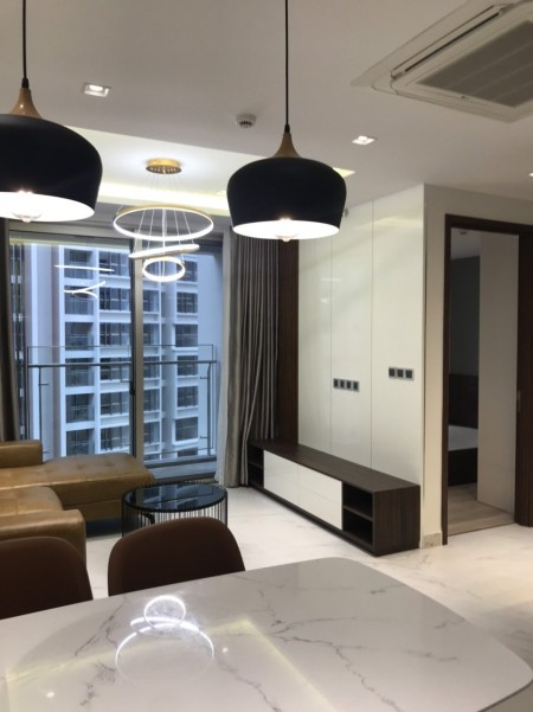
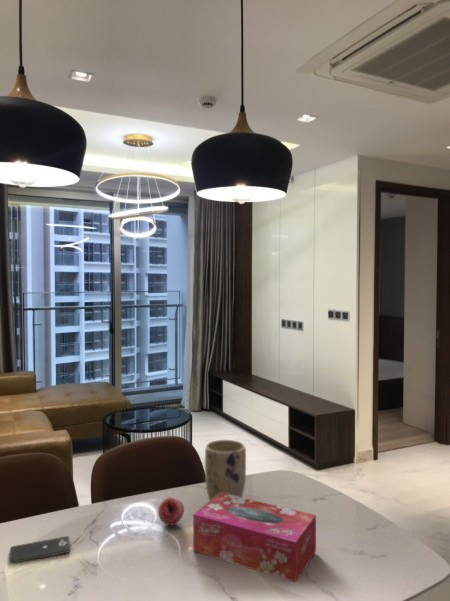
+ tissue box (254, 533)
+ smartphone (40, 549)
+ plant pot (225, 475)
+ fruit (171, 510)
